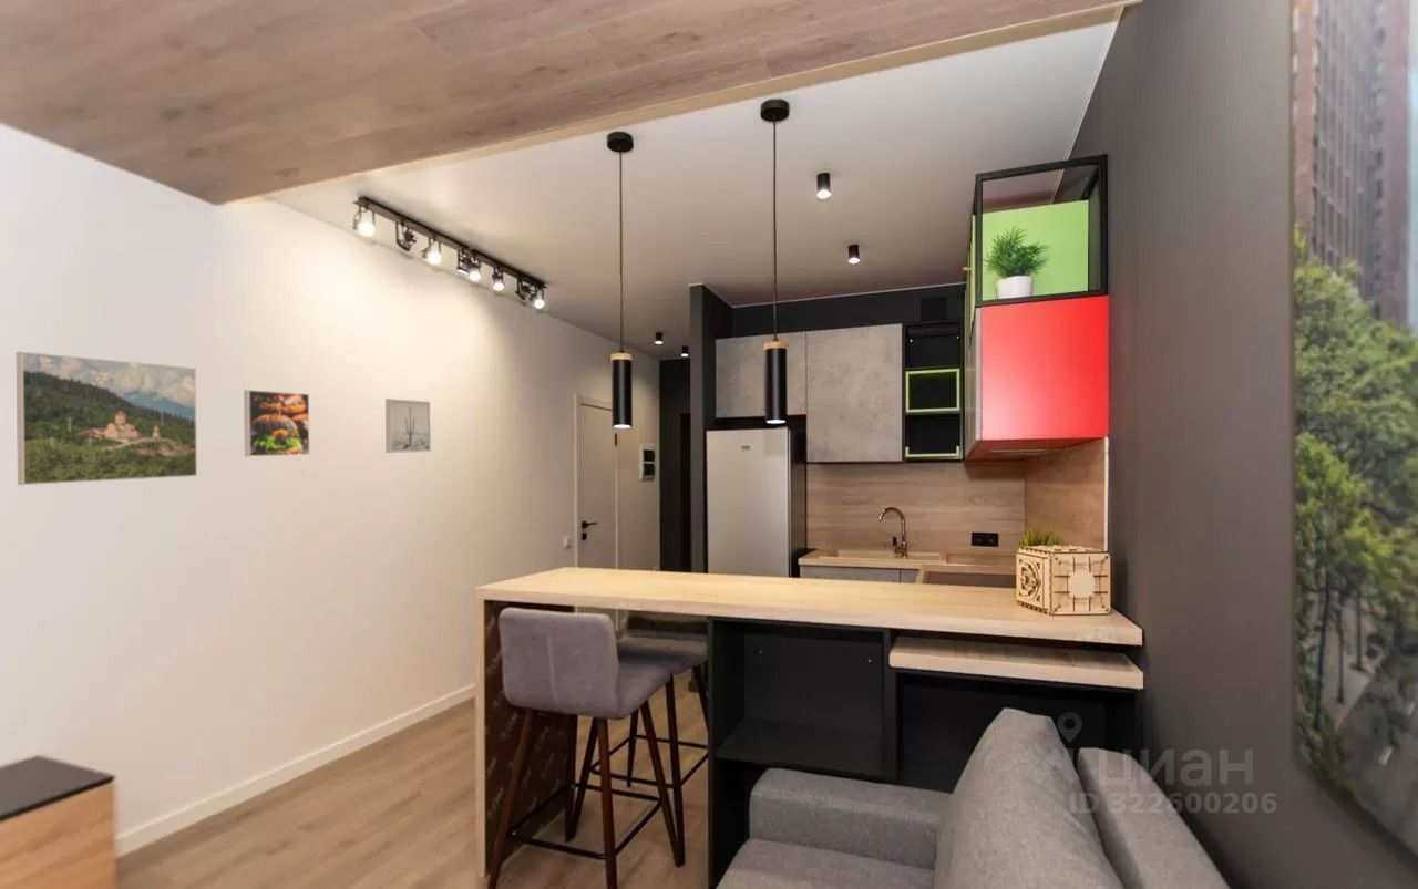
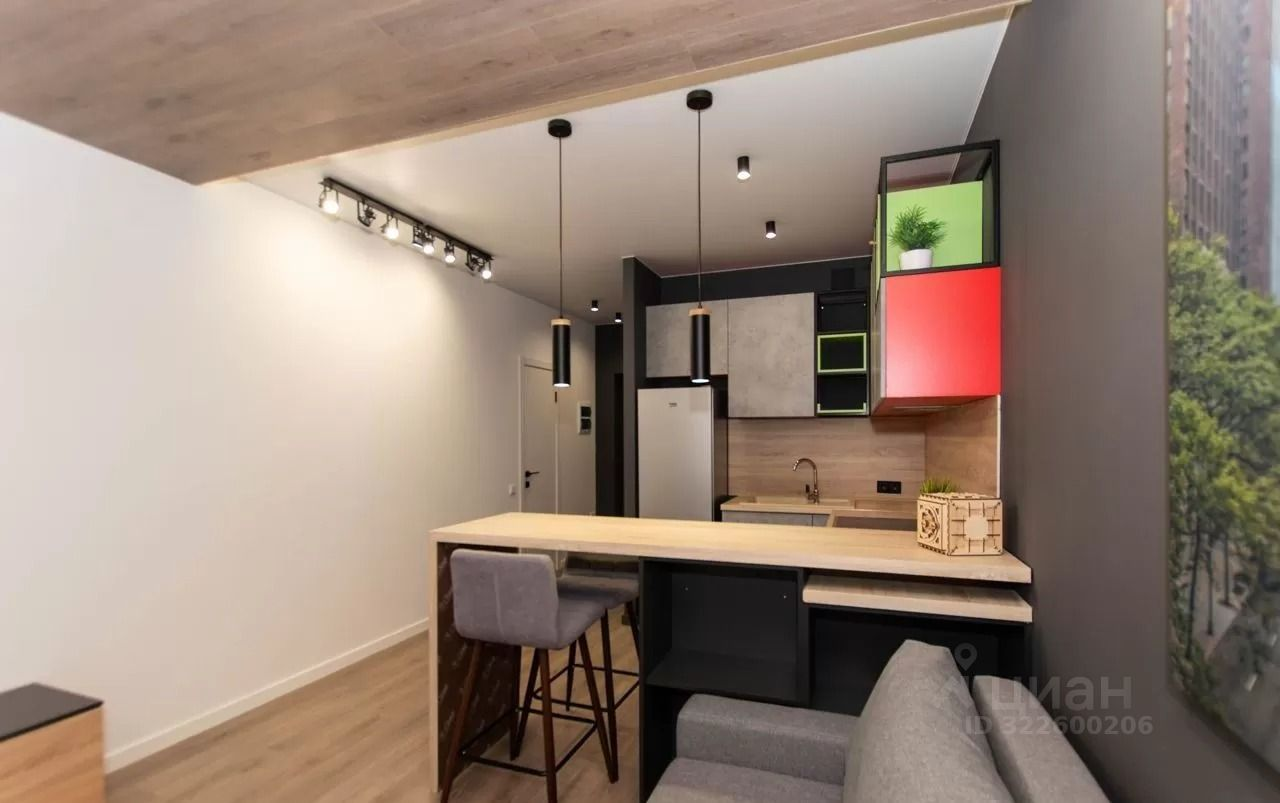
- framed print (115, 420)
- wall art (409, 426)
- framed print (278, 423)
